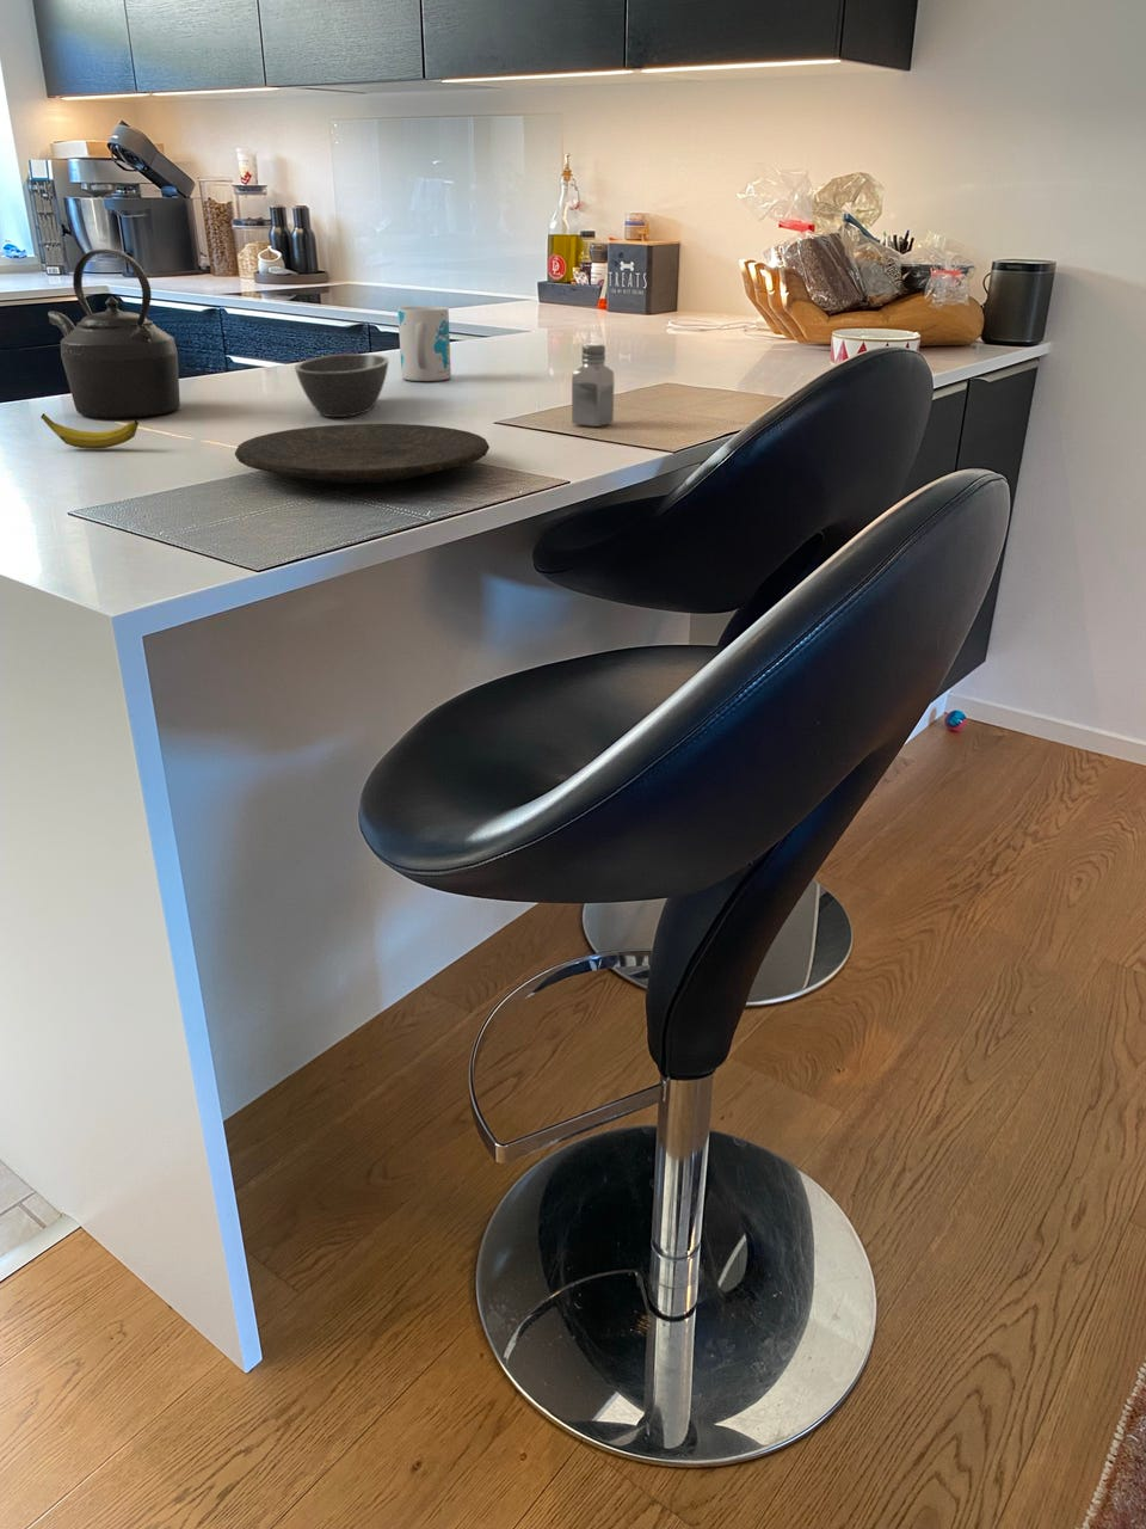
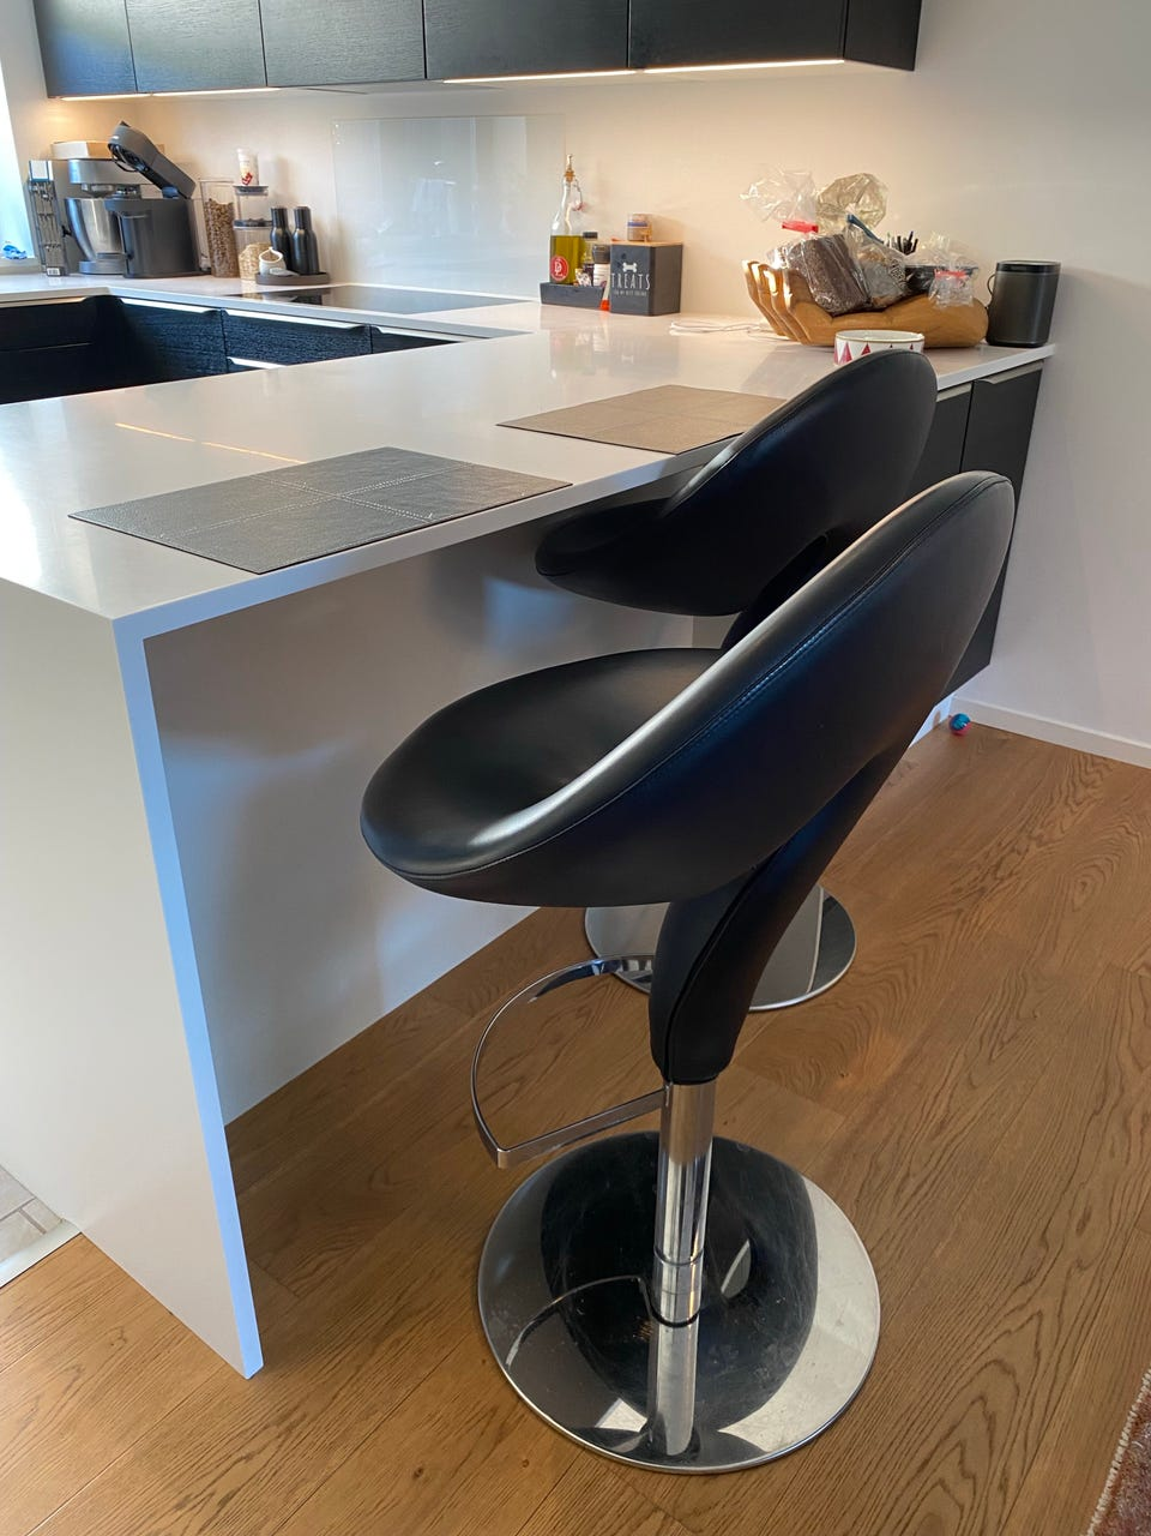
- saltshaker (592, 383)
- mug (423, 344)
- banana (90, 432)
- plate (364, 456)
- kettle (100, 330)
- bowl (344, 385)
